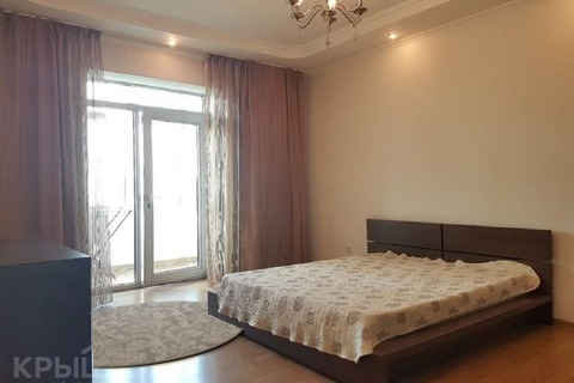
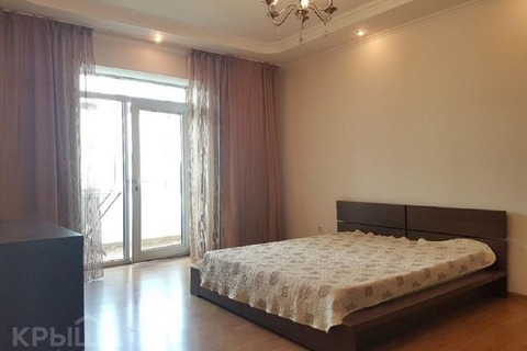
- rug (147, 326)
